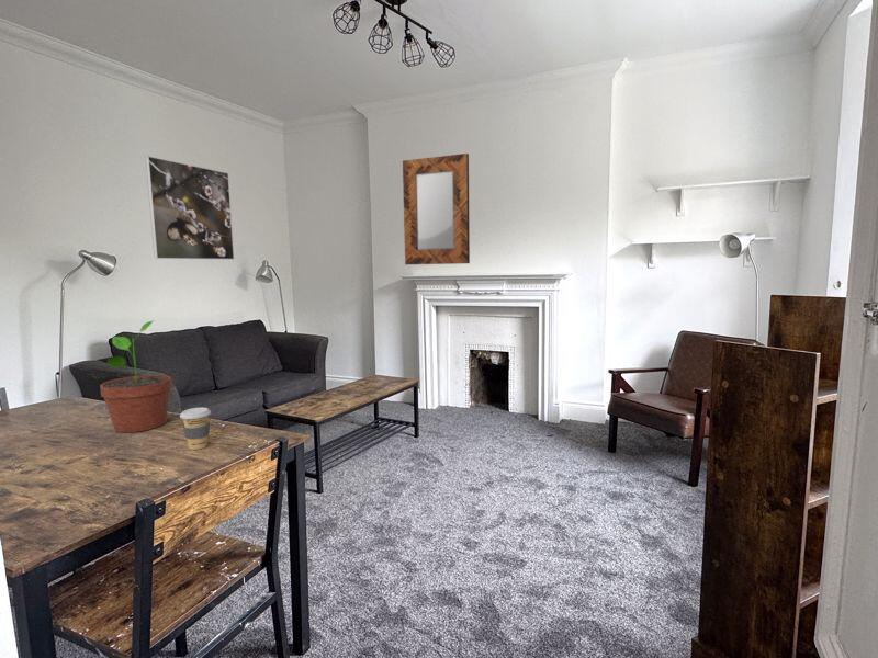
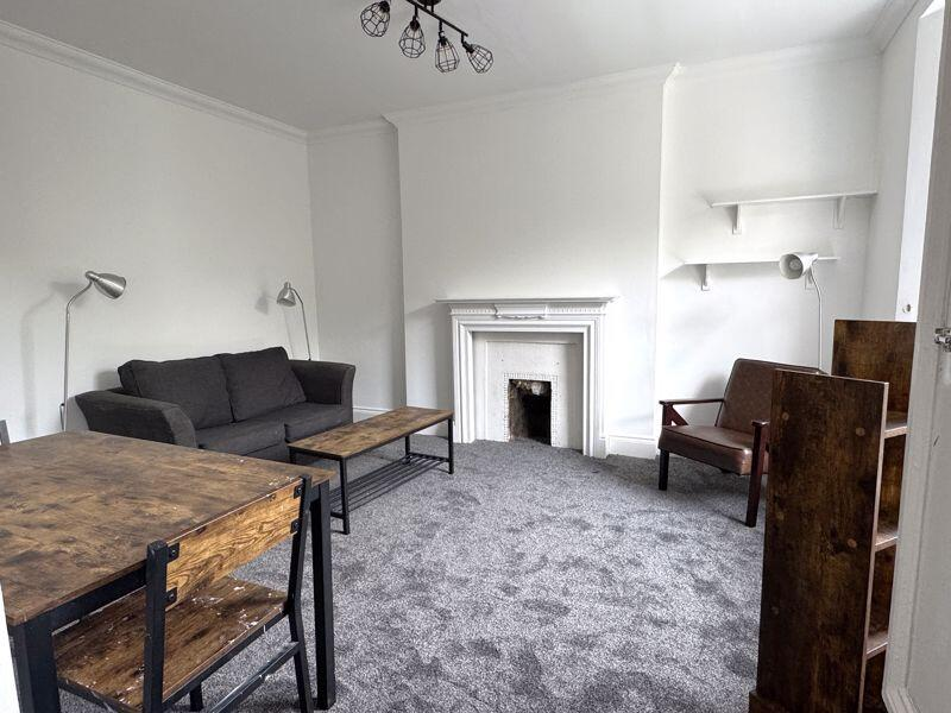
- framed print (193, 212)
- coffee cup (196, 428)
- home mirror (435, 211)
- potted plant (136, 374)
